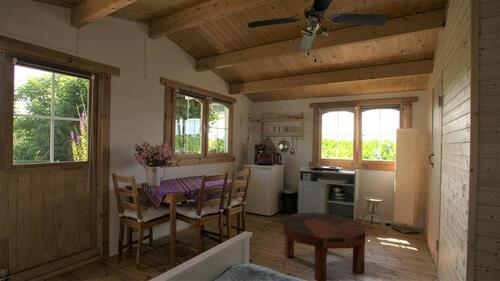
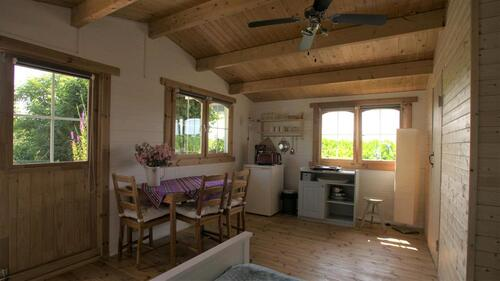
- coffee table (322, 243)
